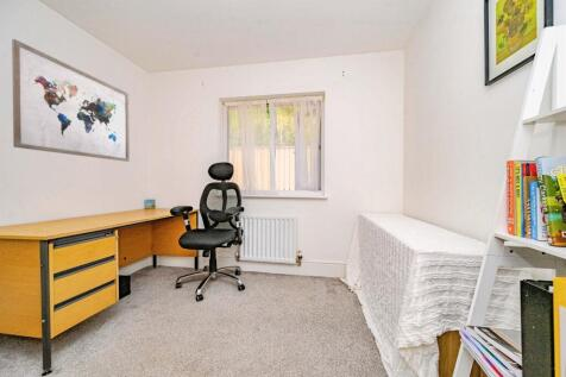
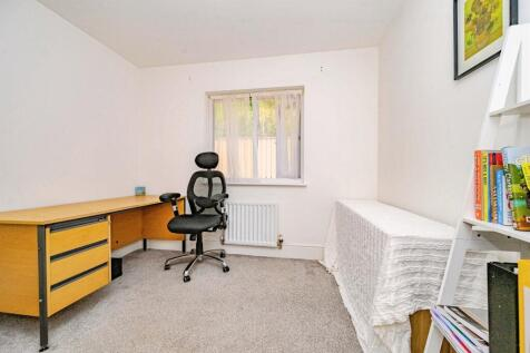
- wall art (83, 114)
